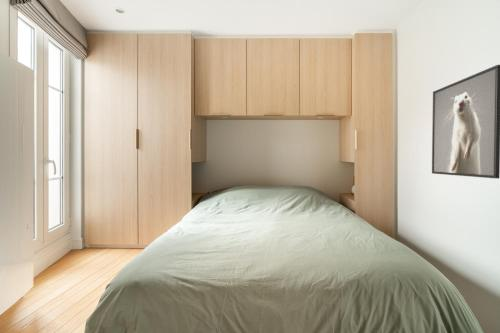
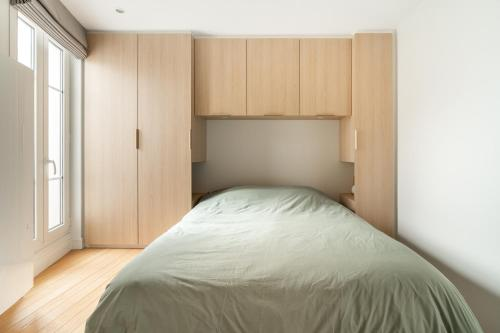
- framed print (460, 128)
